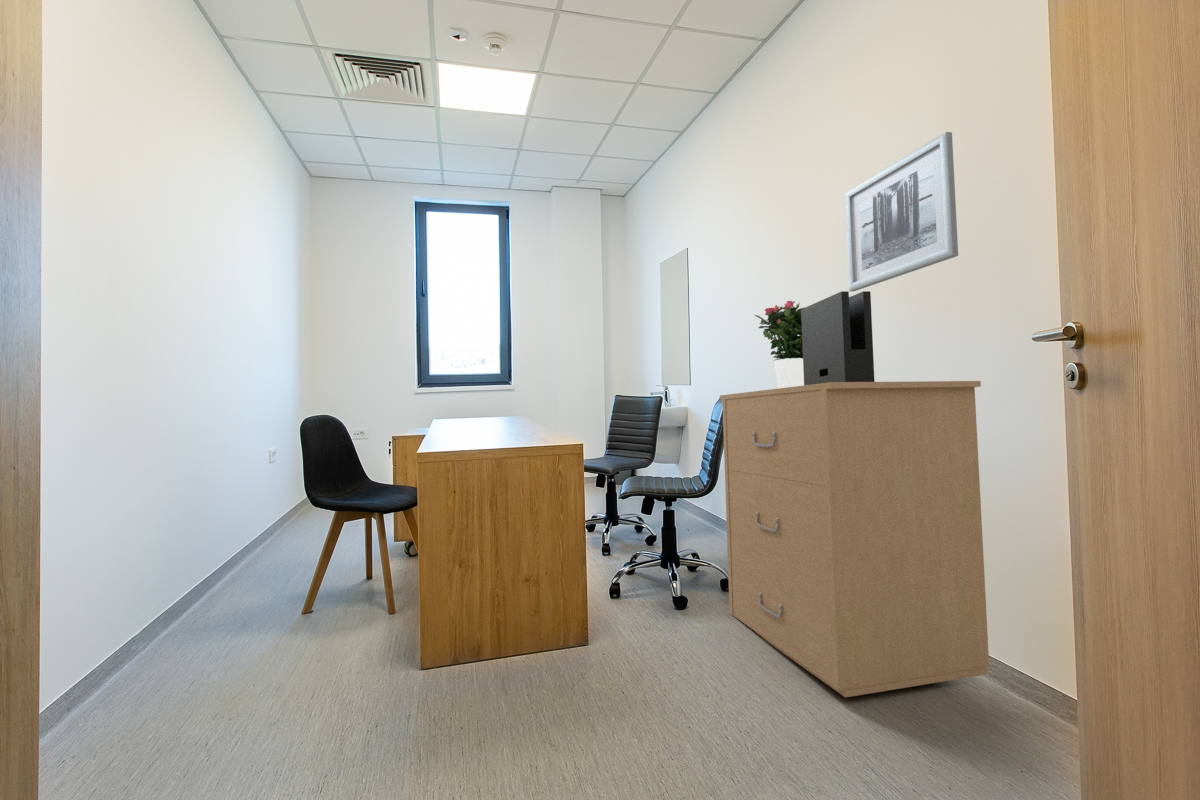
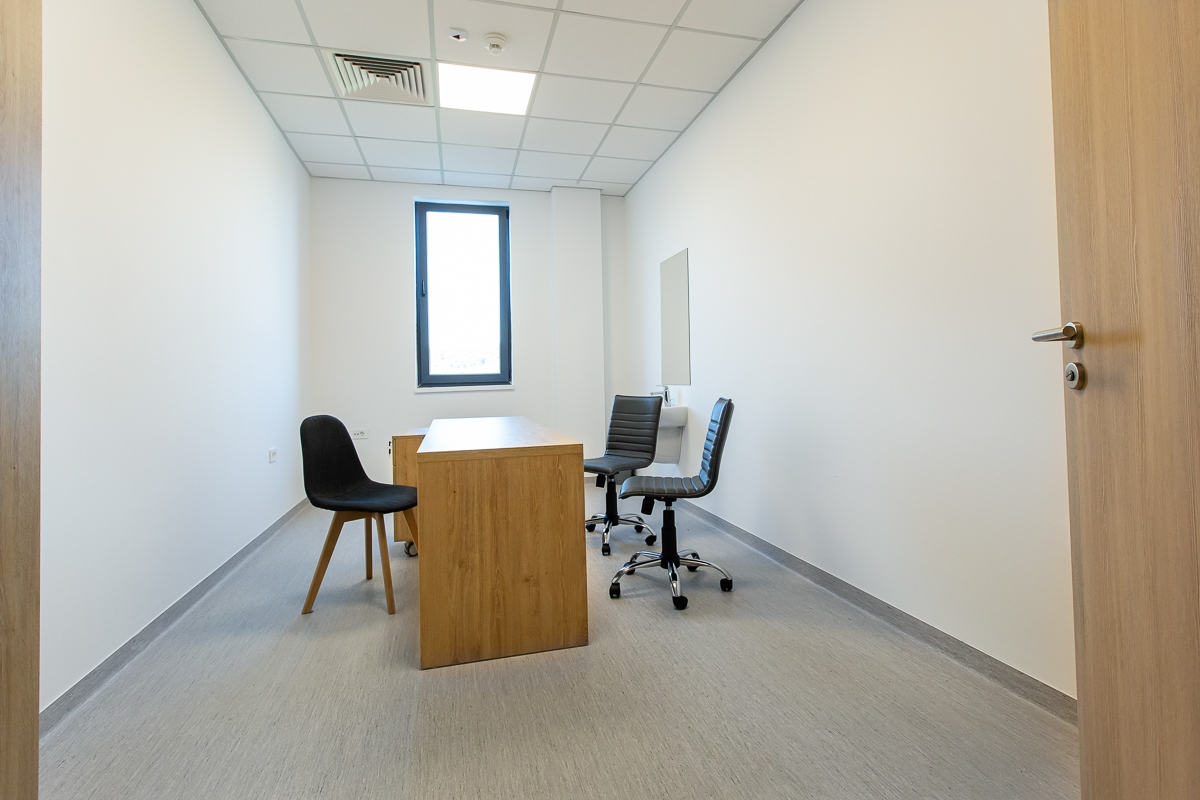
- potted flower (789, 346)
- wall art (894, 220)
- filing cabinet (836, 514)
- file holder (835, 343)
